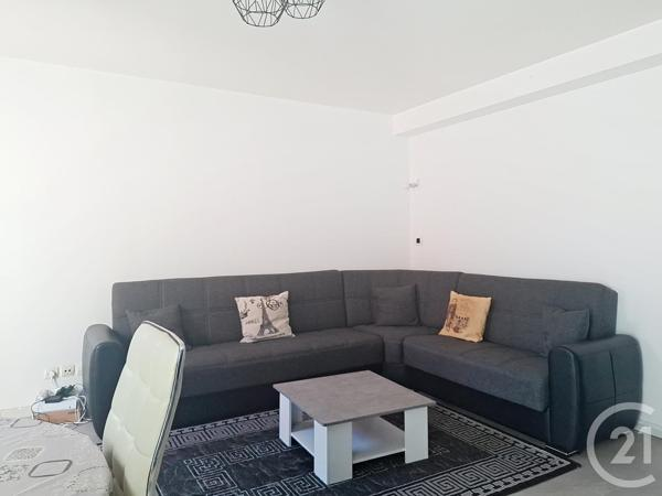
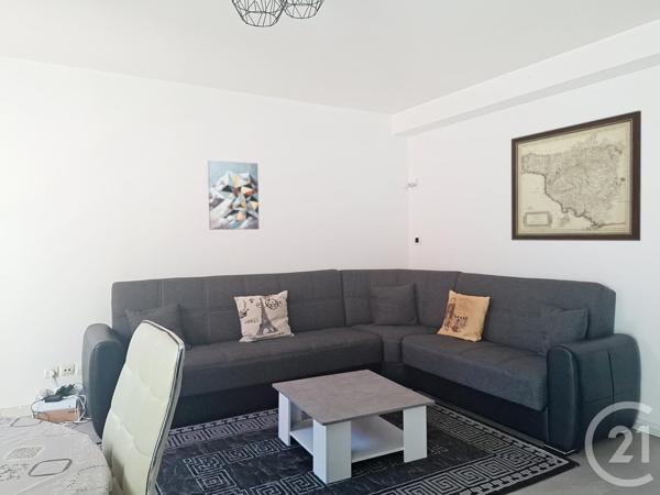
+ wall art (233, 195)
+ wall art (568, 184)
